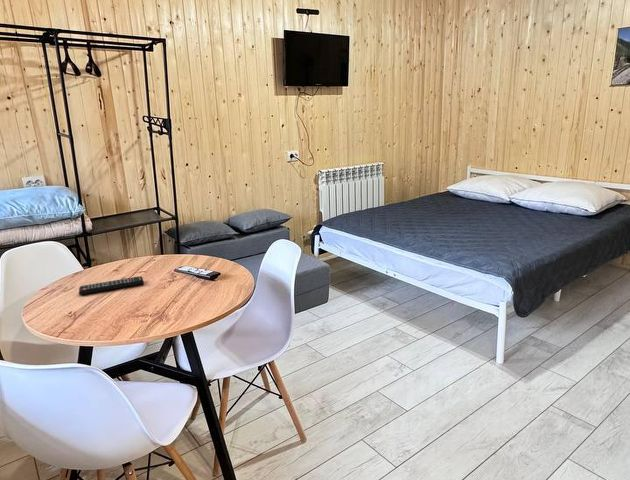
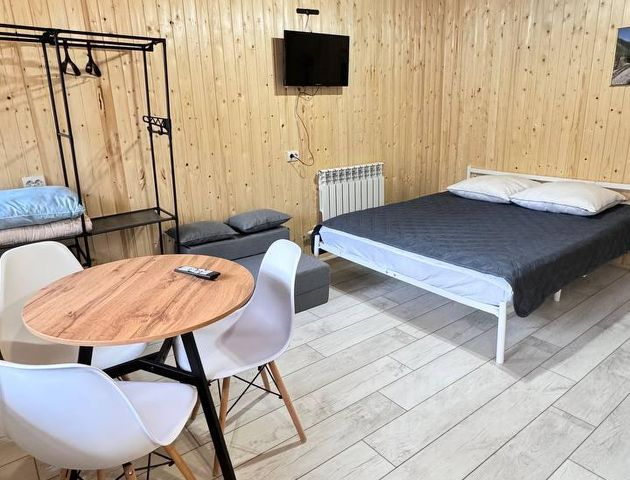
- remote control (112, 285)
